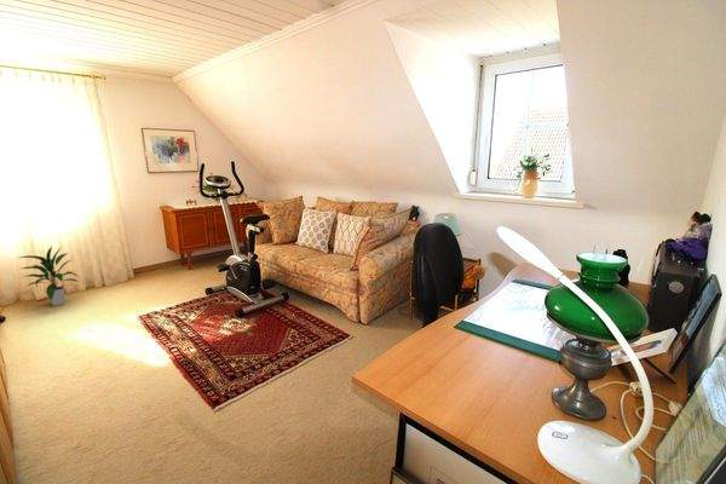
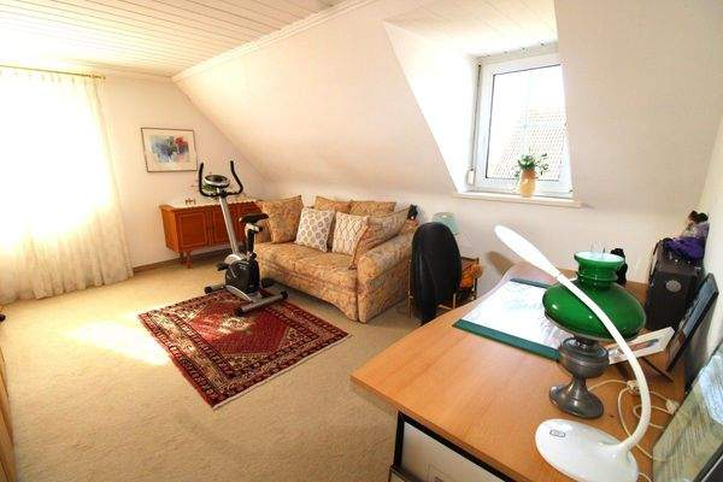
- indoor plant (50, 276)
